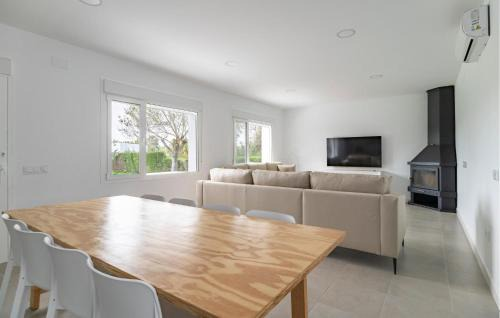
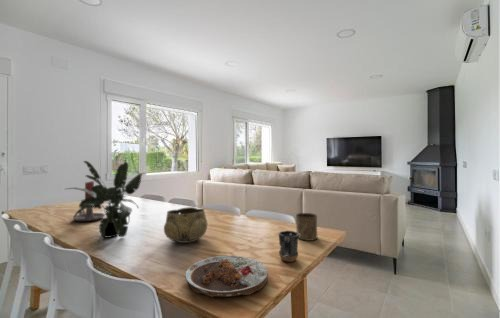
+ decorative bowl (186, 225)
+ plate (227, 271)
+ cup (306, 226)
+ candle holder (87, 197)
+ mug (287, 245)
+ potted plant (107, 198)
